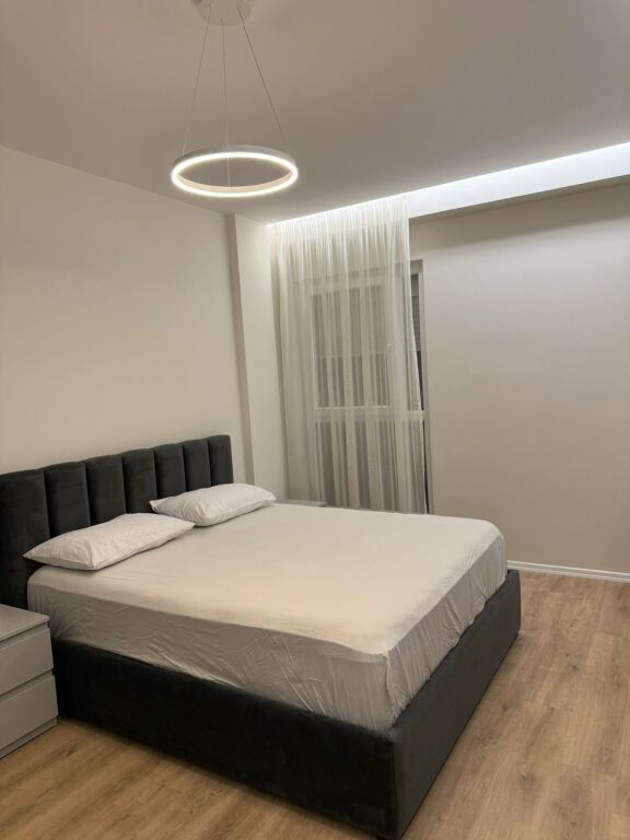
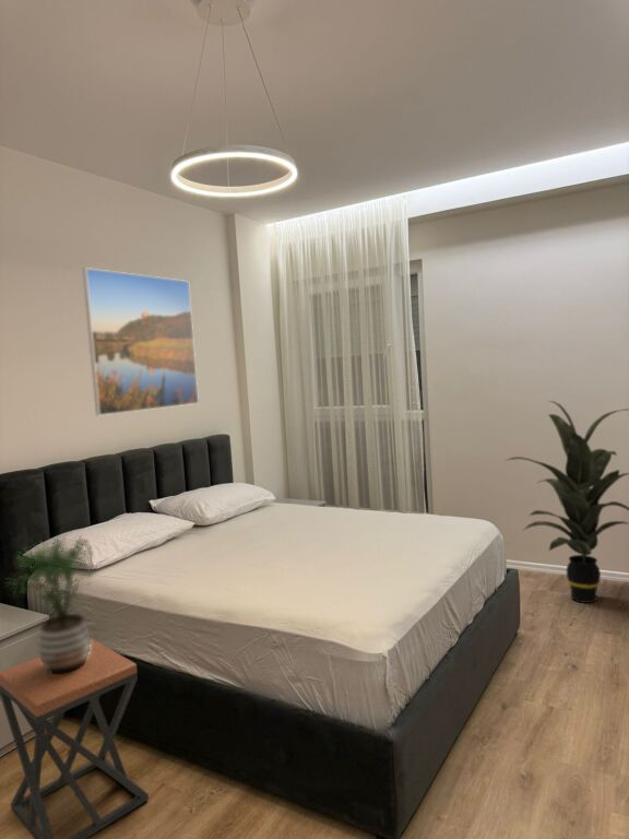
+ indoor plant (574, 499)
+ stool (71, 737)
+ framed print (145, 342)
+ potted plant (58, 603)
